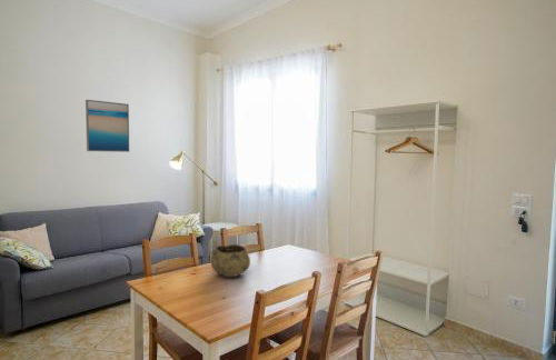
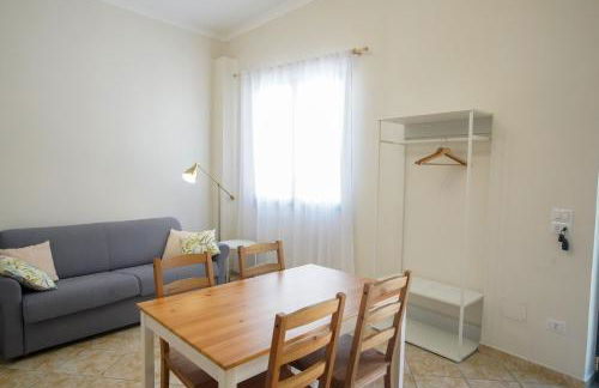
- wall art (108, 127)
- decorative bowl (230, 261)
